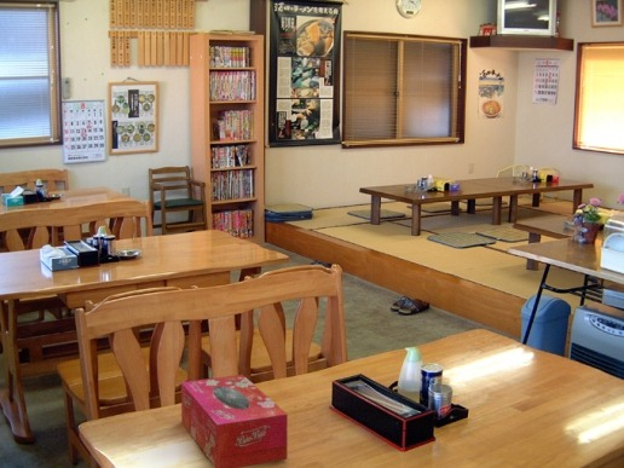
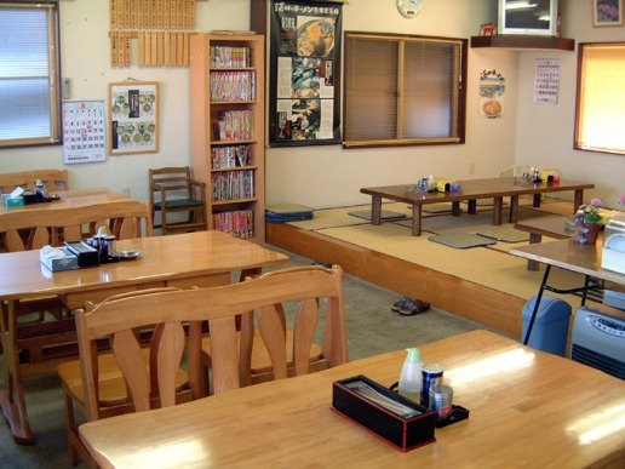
- tissue box (231, 418)
